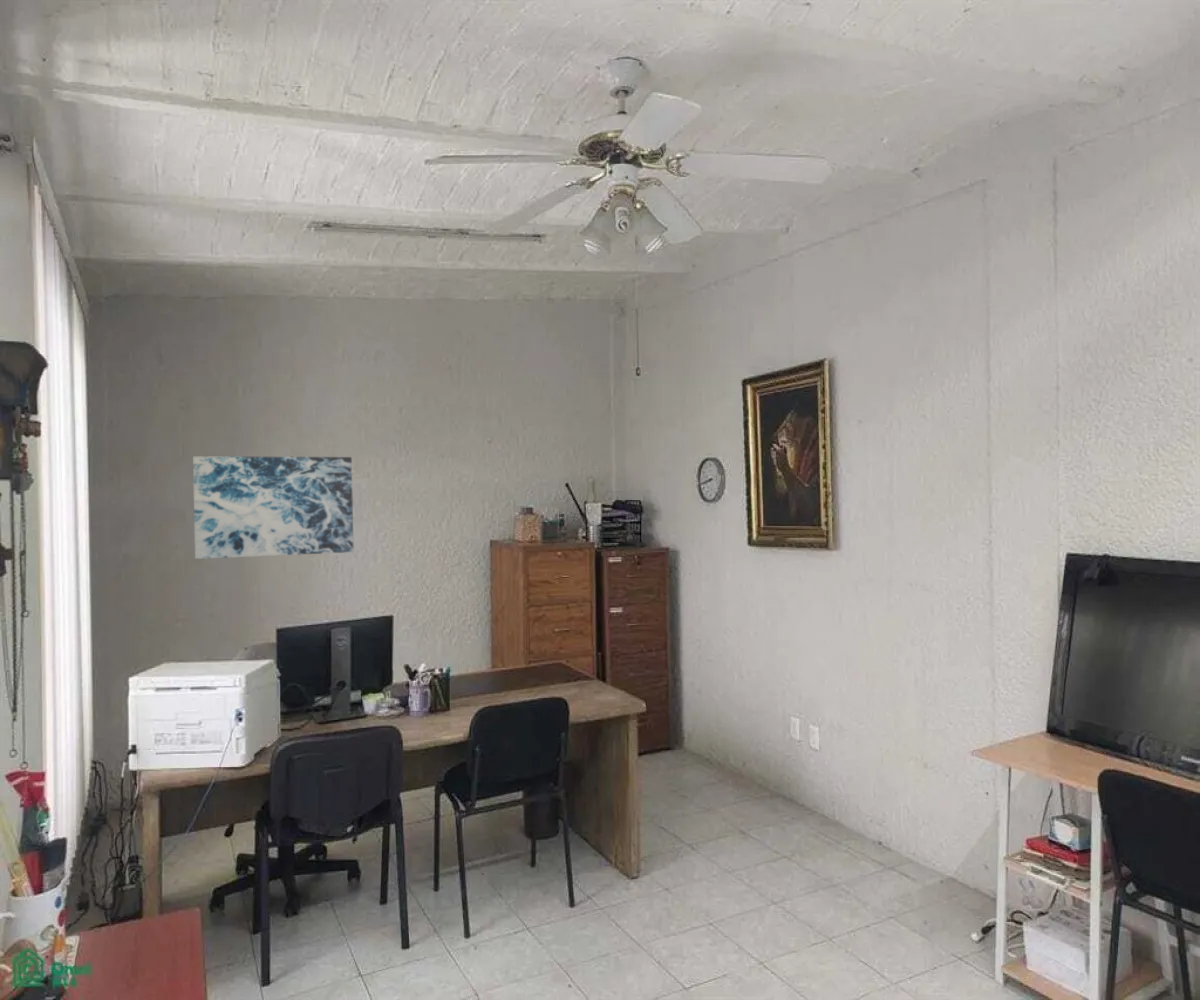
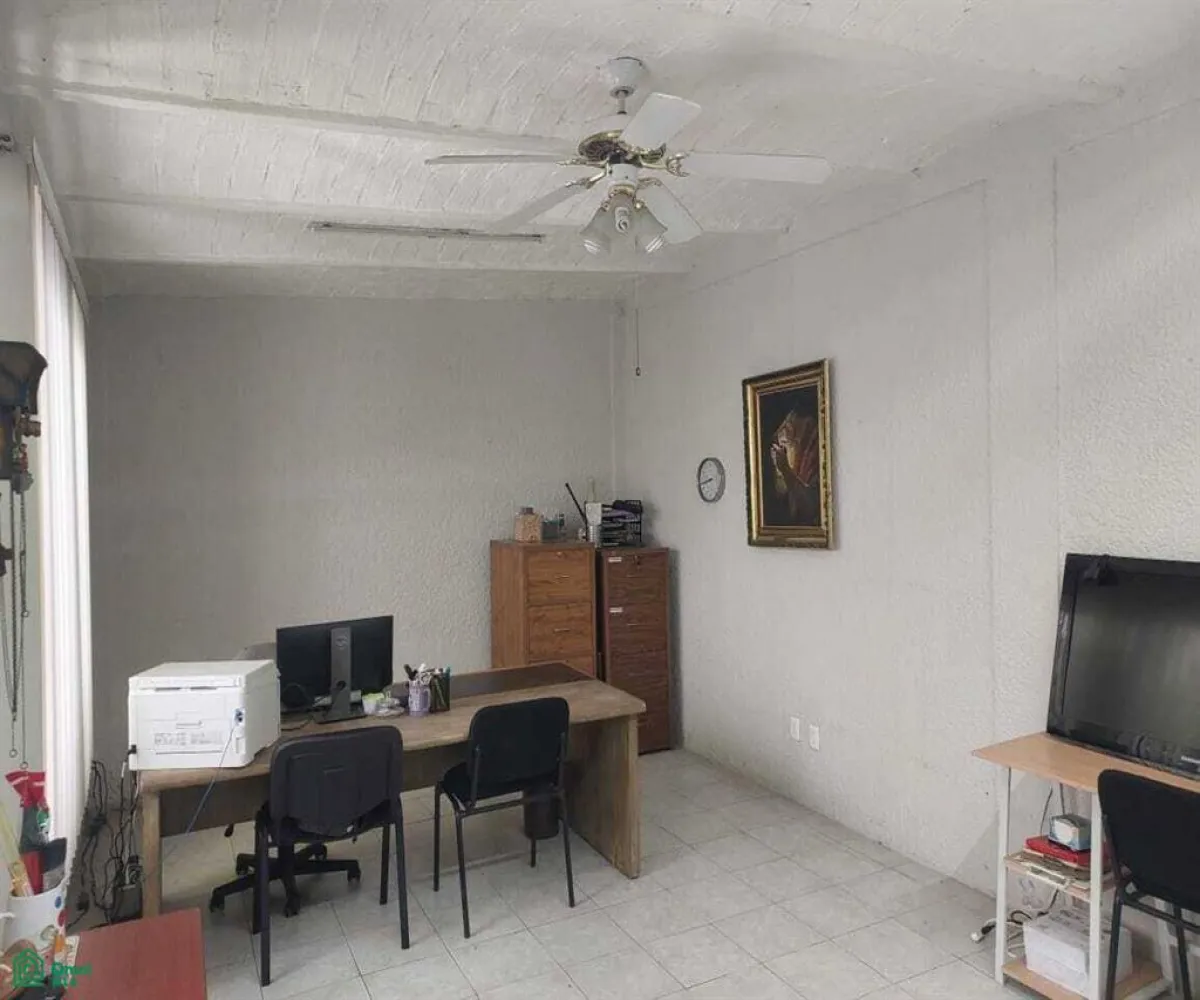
- wall art (276, 506)
